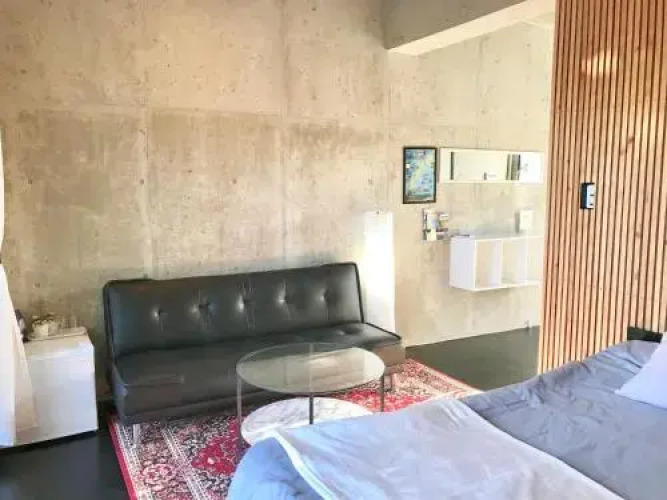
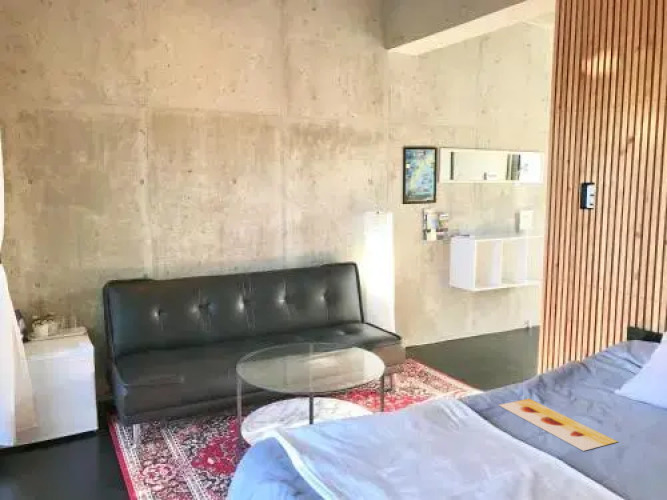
+ painting (553, 421)
